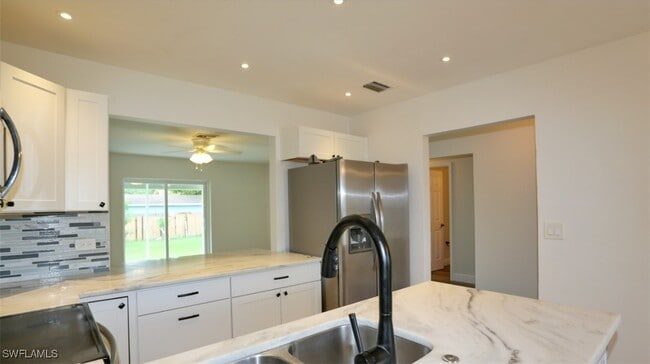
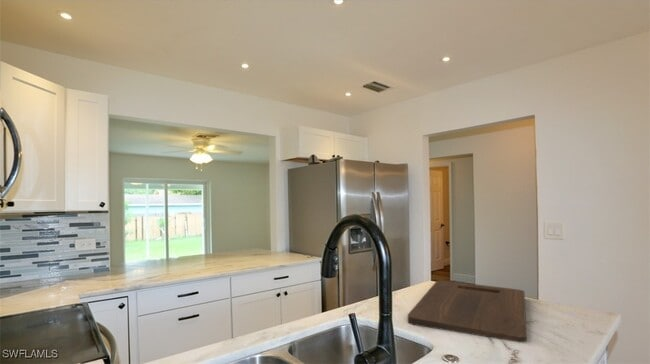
+ cutting board (471, 305)
